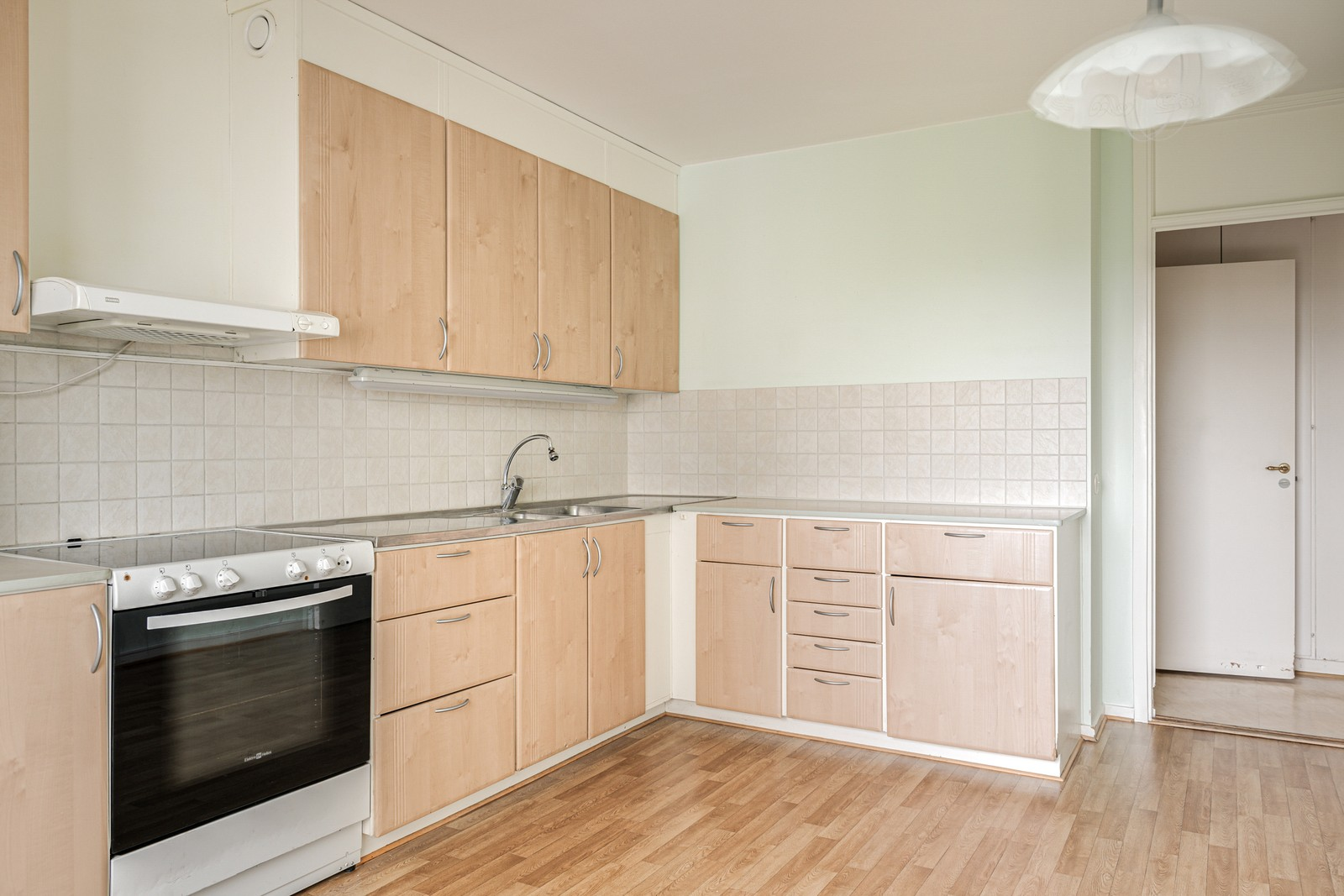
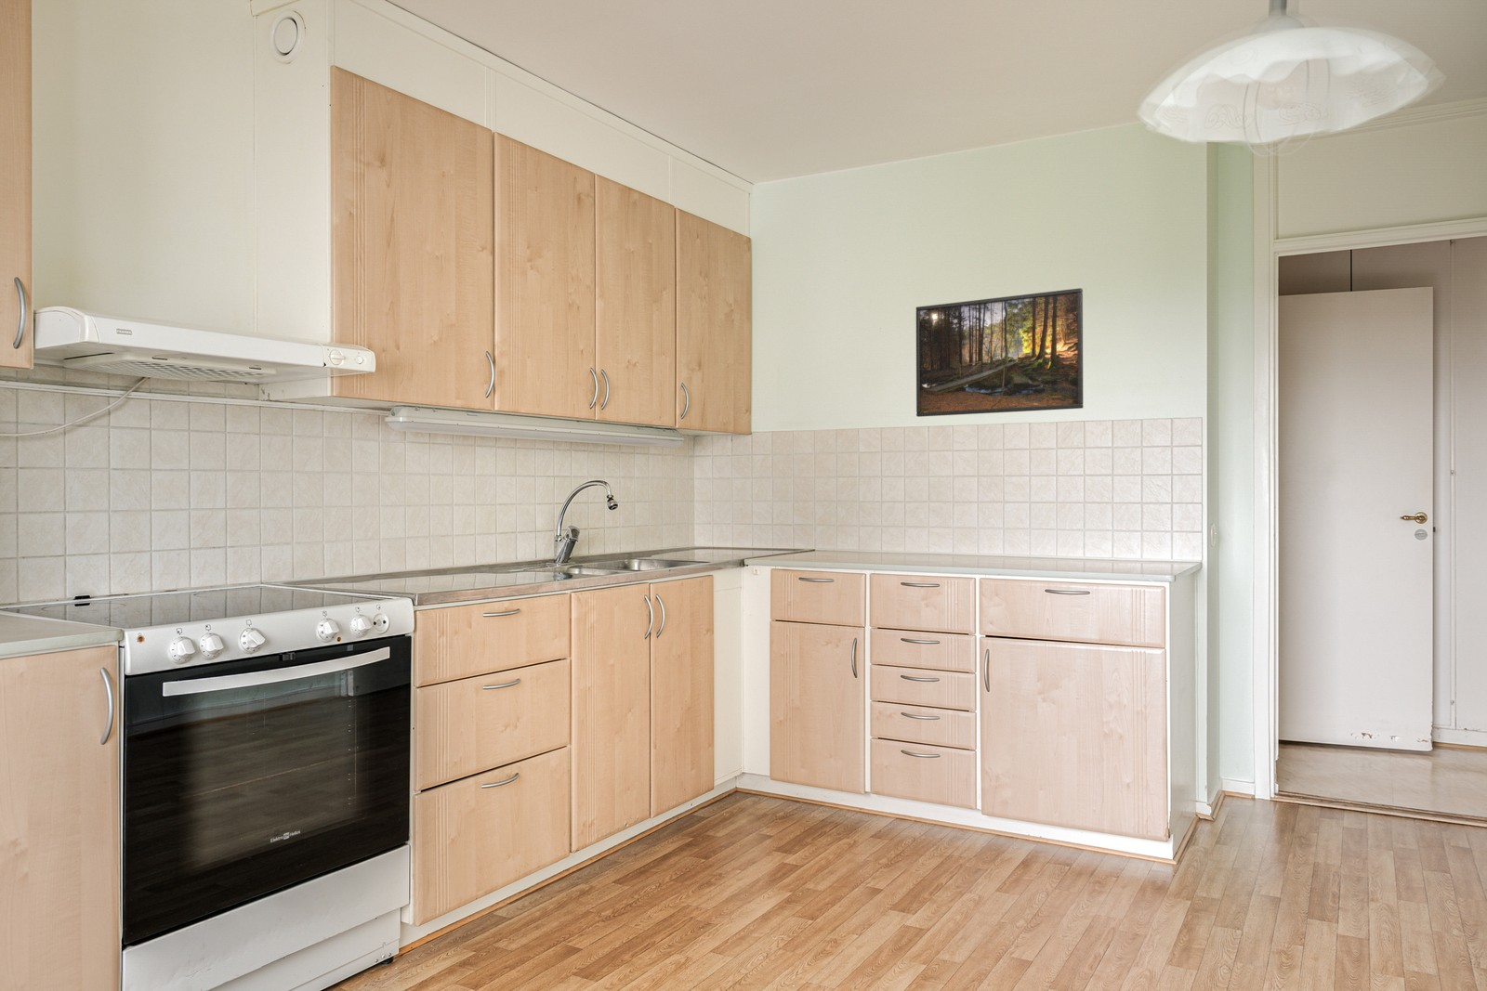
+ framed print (996, 355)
